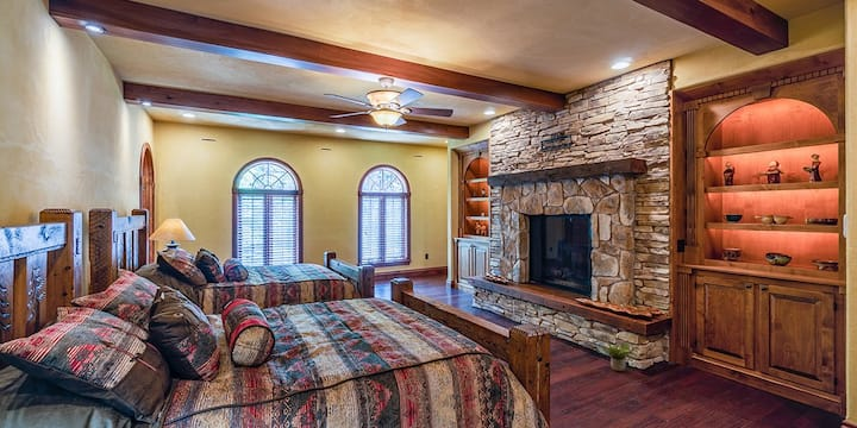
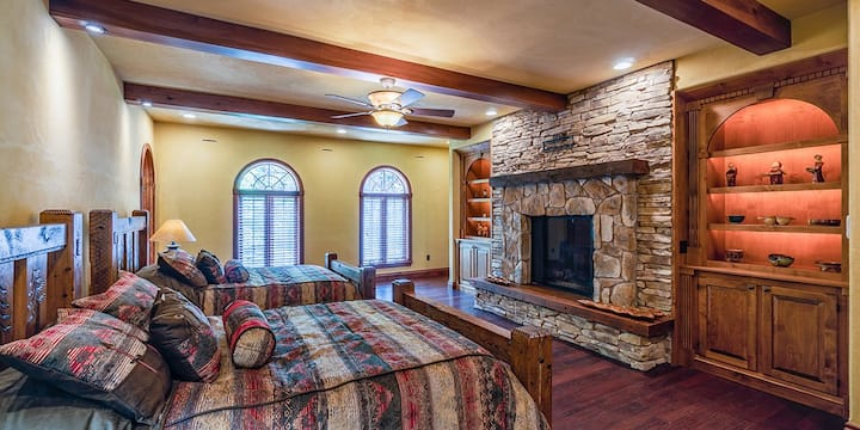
- potted plant (619, 355)
